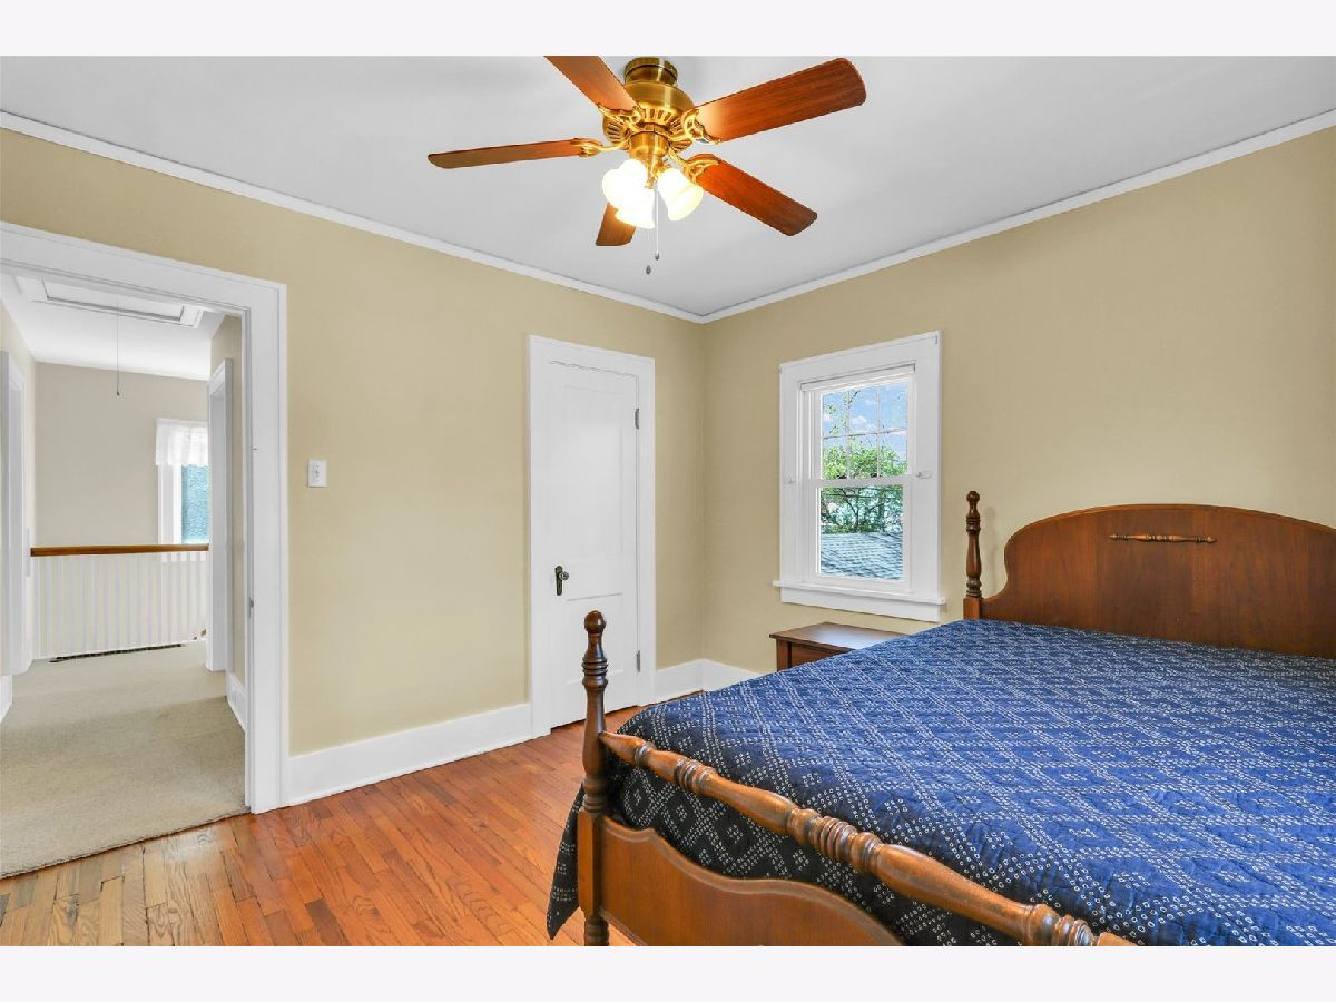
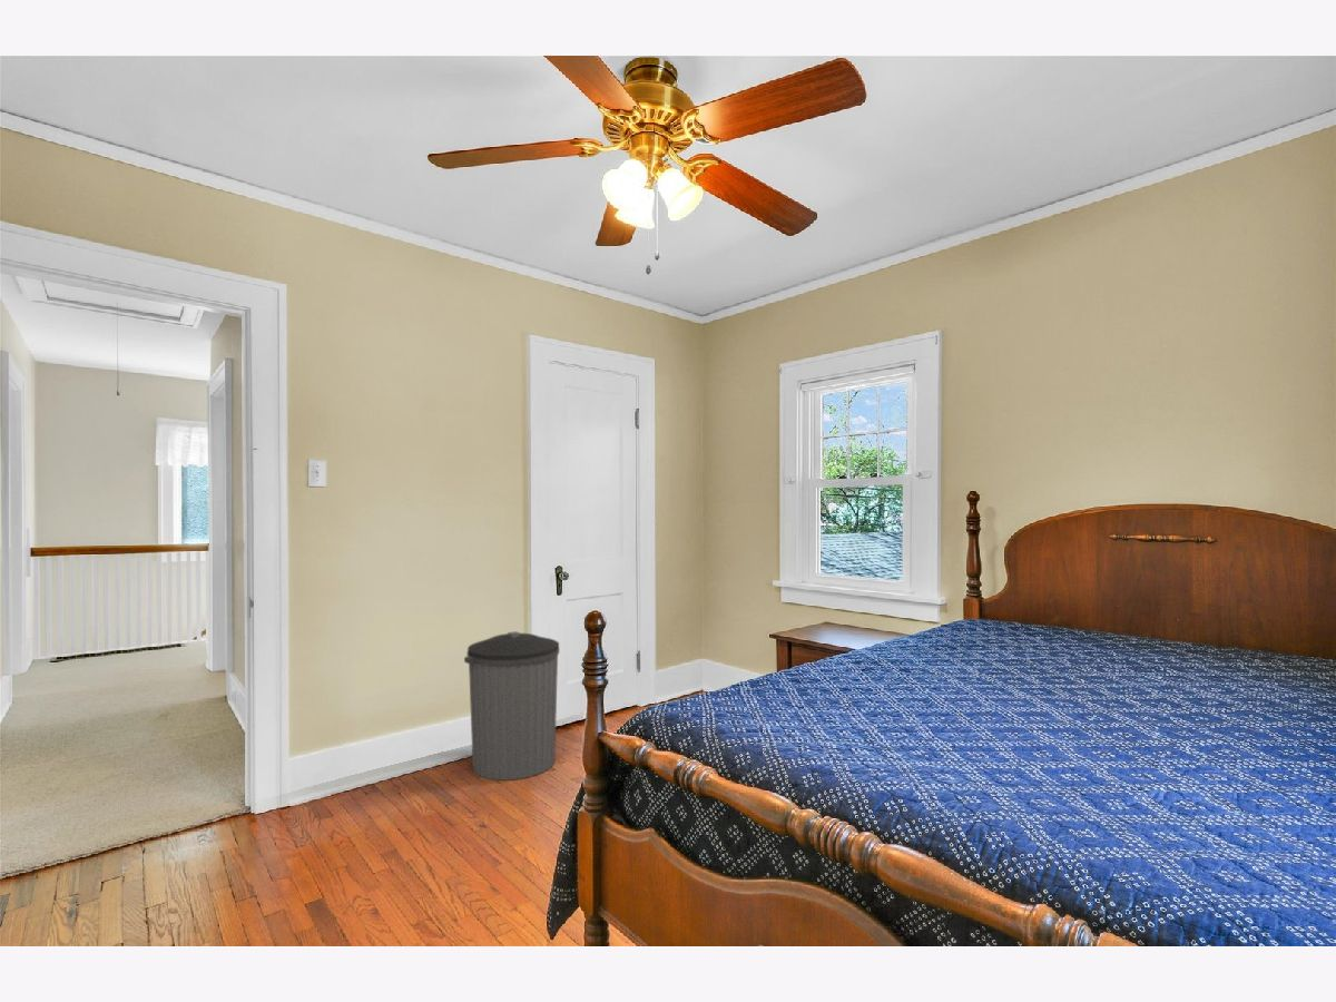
+ trash can (513, 697)
